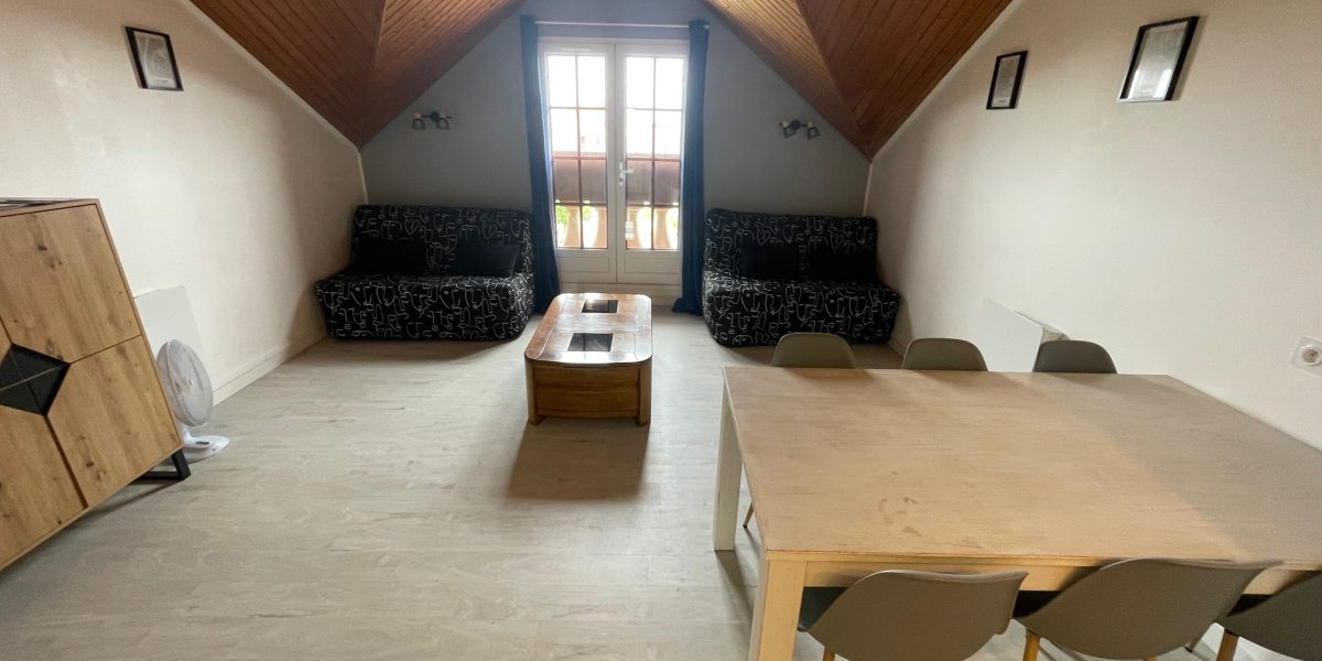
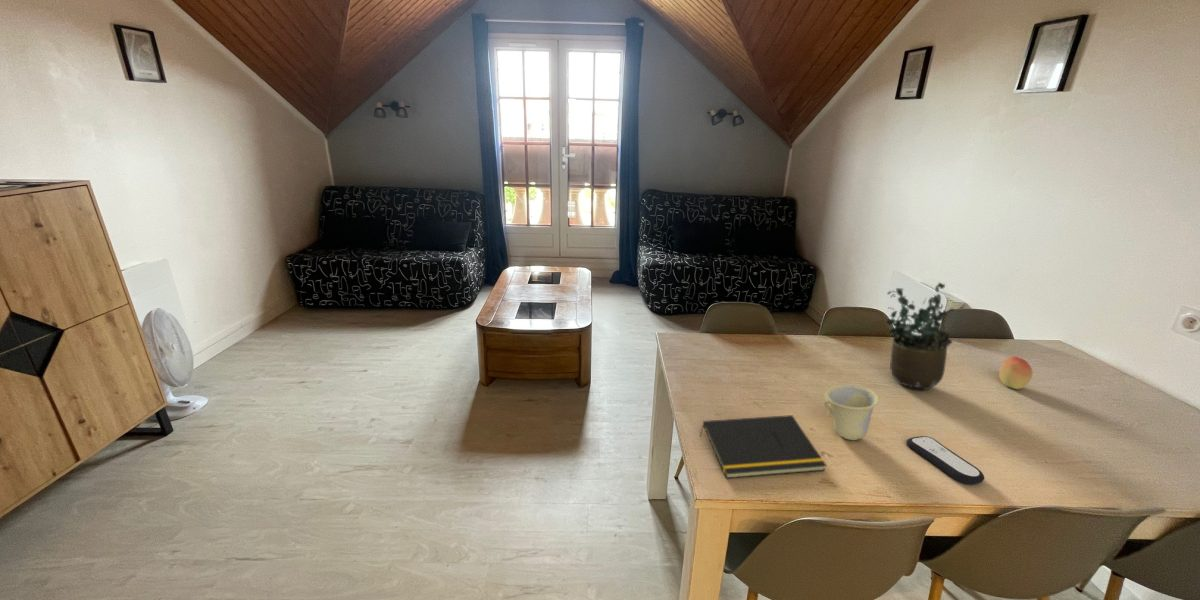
+ cup (848, 414)
+ remote control (944, 458)
+ notepad (761, 444)
+ fruit (1015, 372)
+ potted plant (919, 331)
